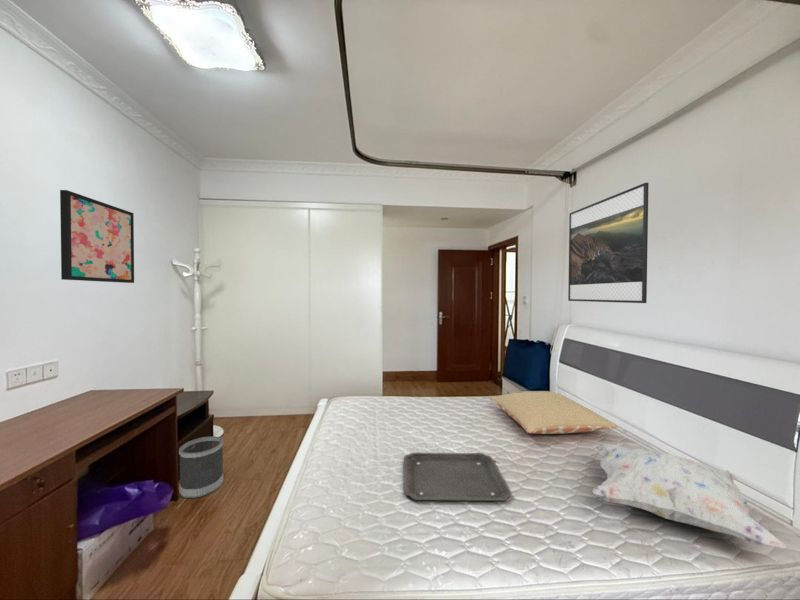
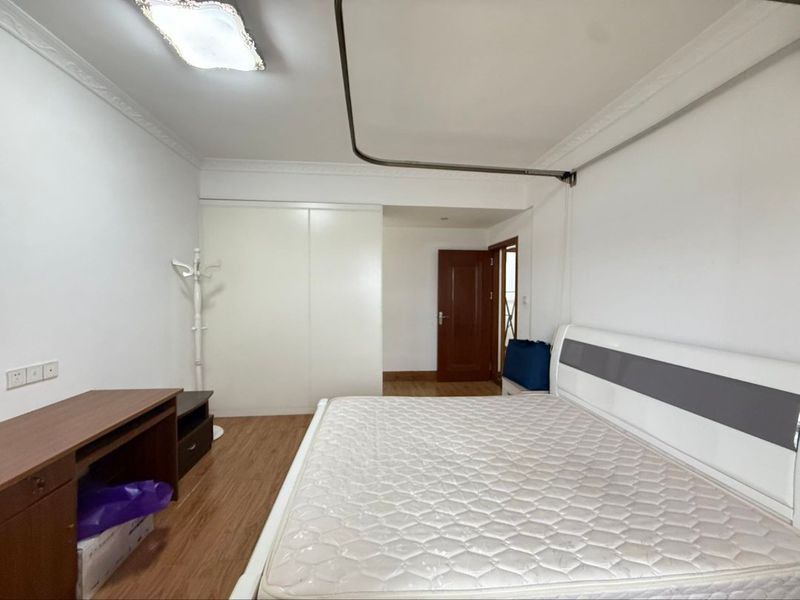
- decorative pillow (667, 483)
- wastebasket (201, 465)
- wall art (101, 242)
- tray (452, 475)
- pillow (545, 410)
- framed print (601, 251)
